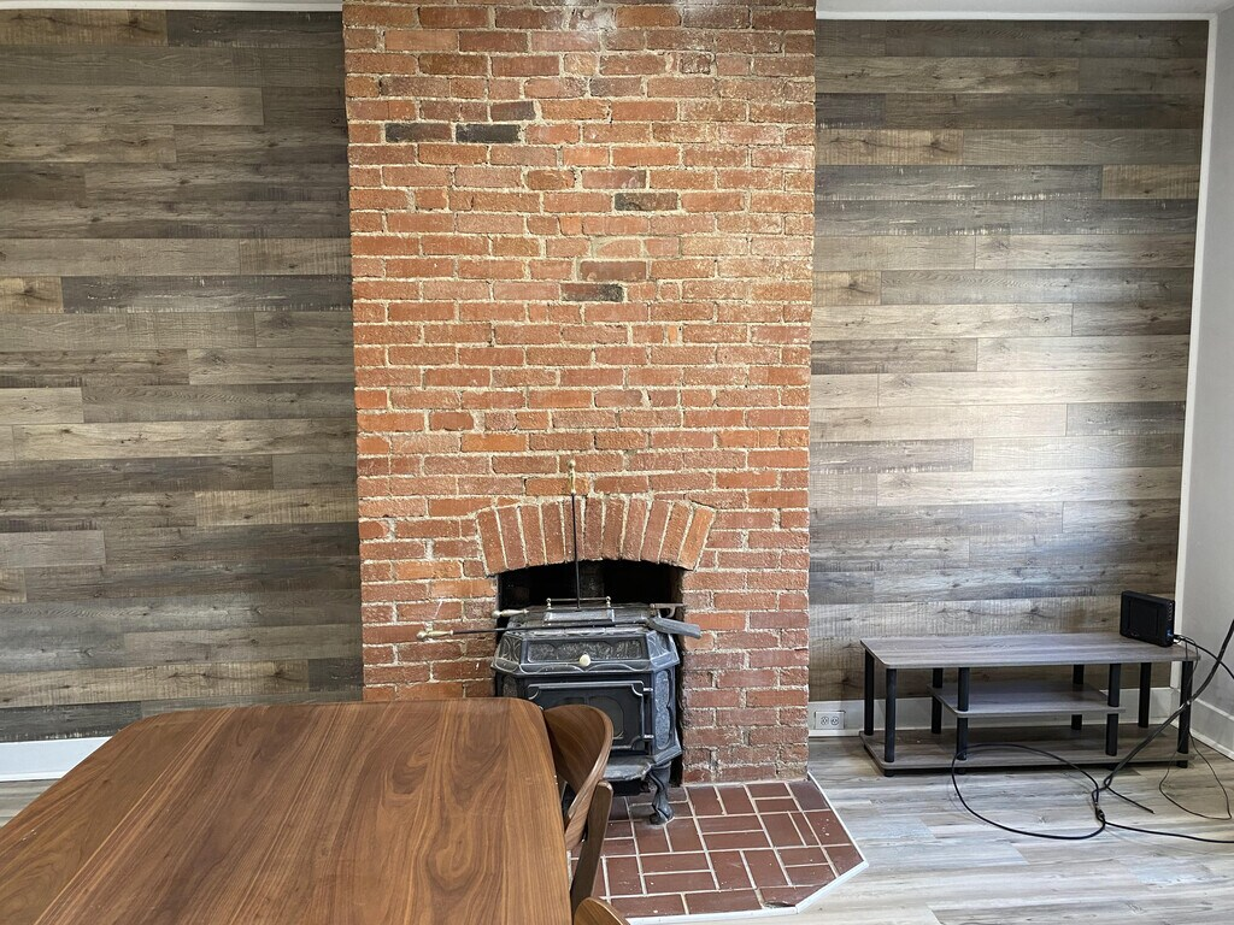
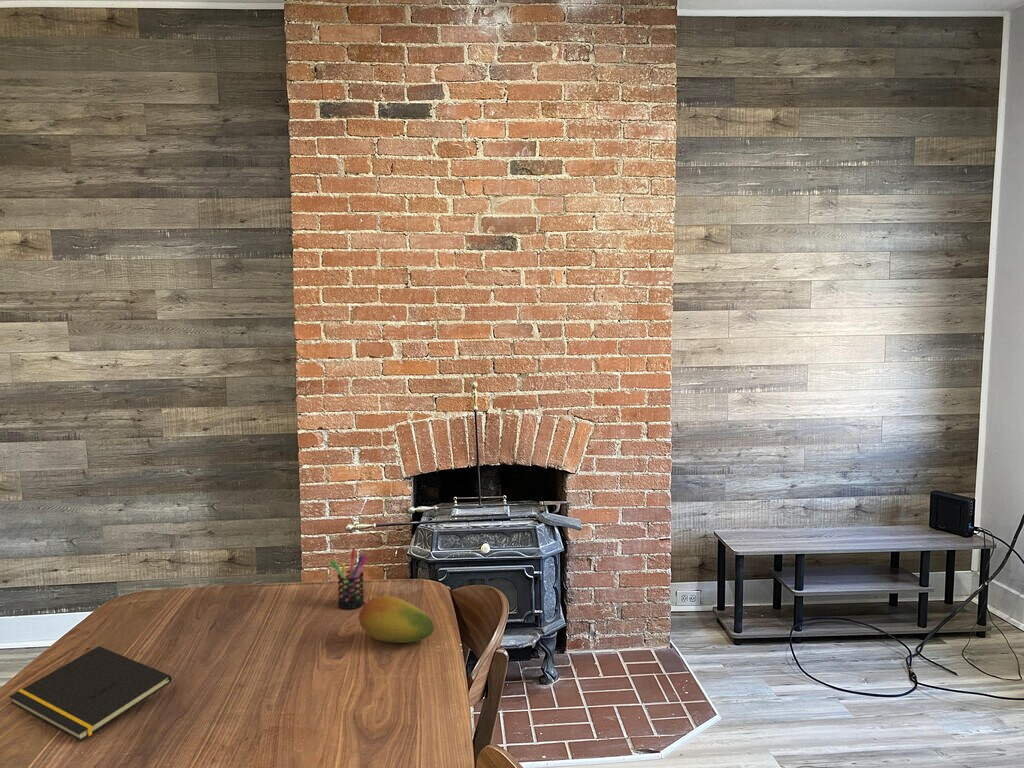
+ notepad (90, 689)
+ pen holder (348, 577)
+ fruit (395, 619)
